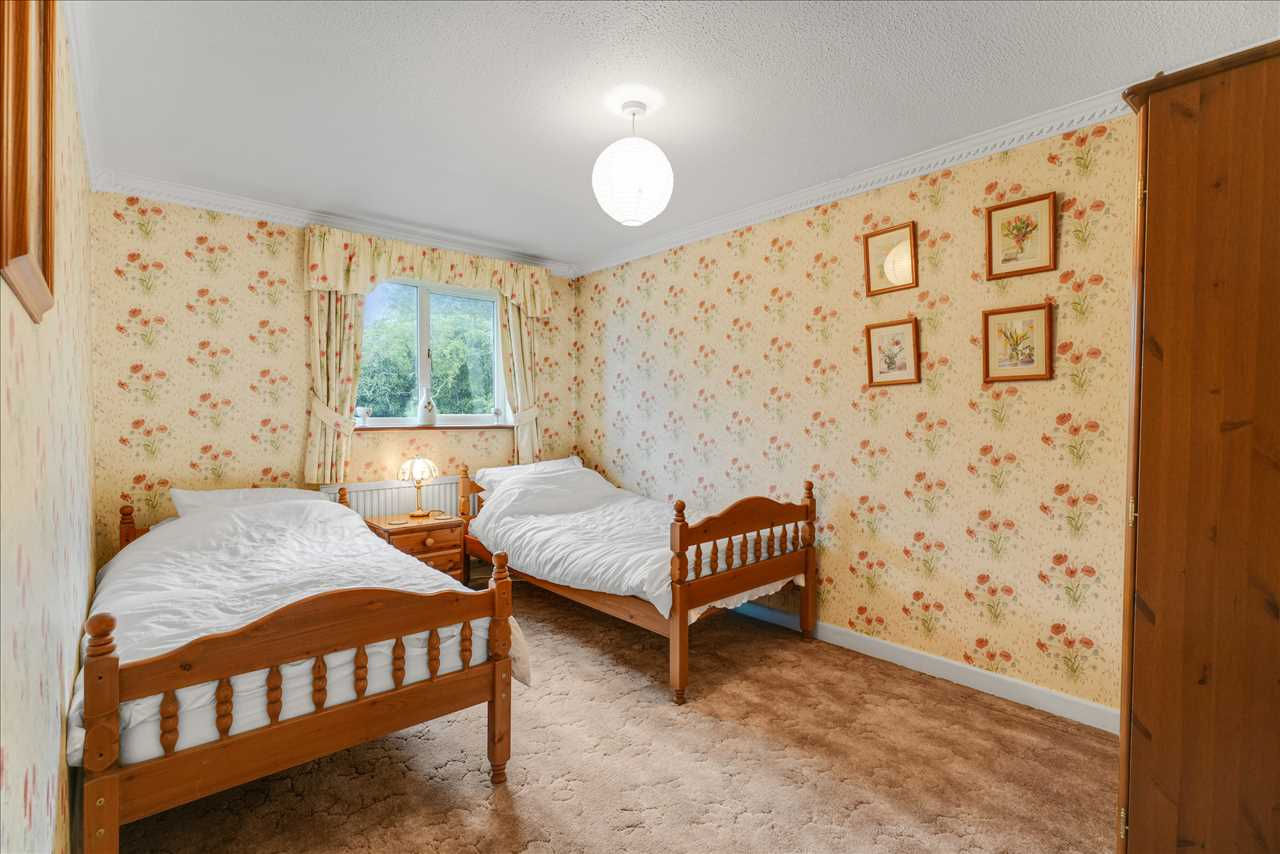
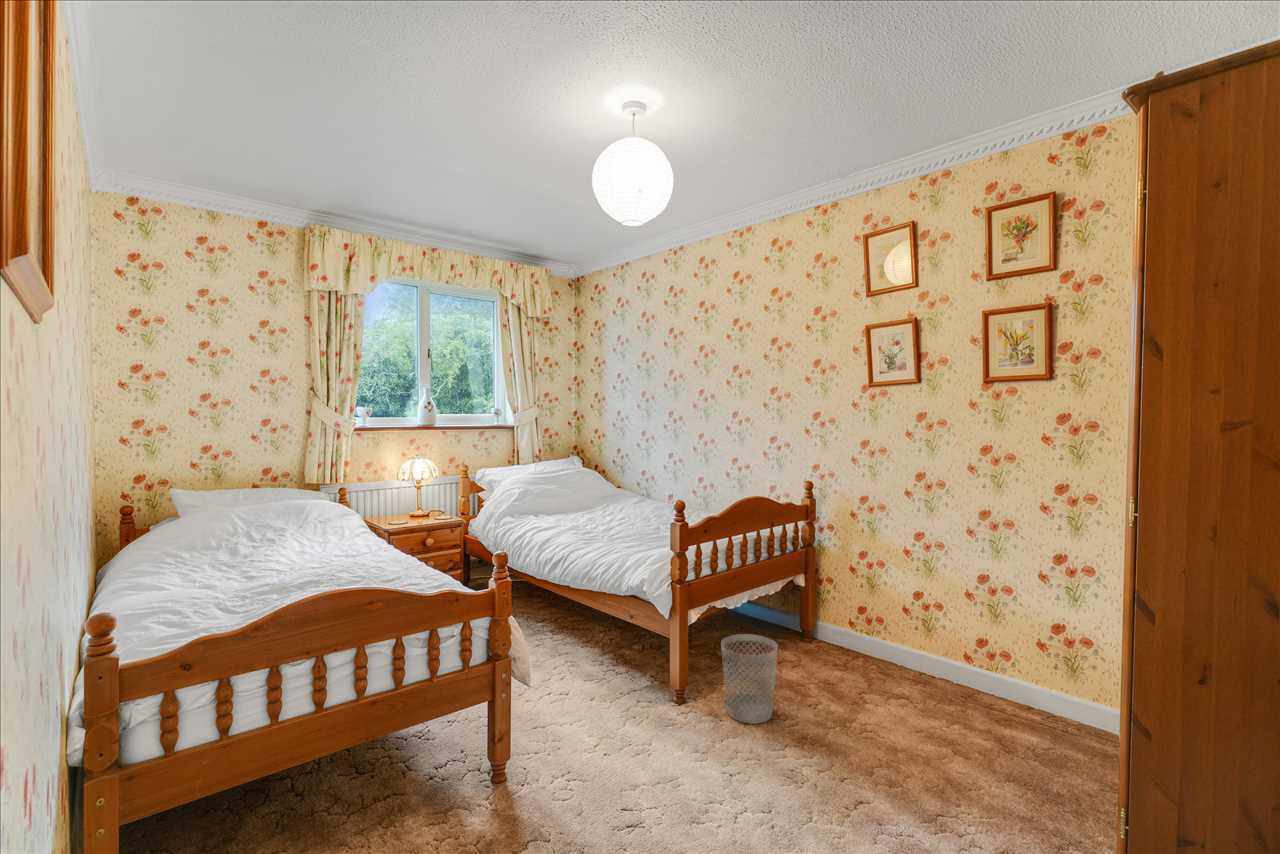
+ wastebasket (749, 678)
